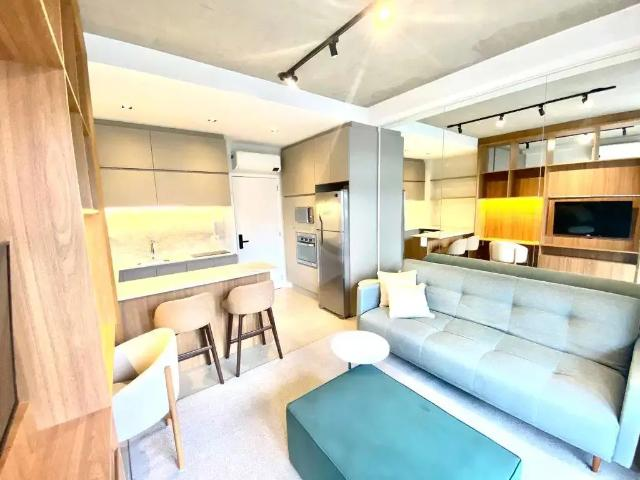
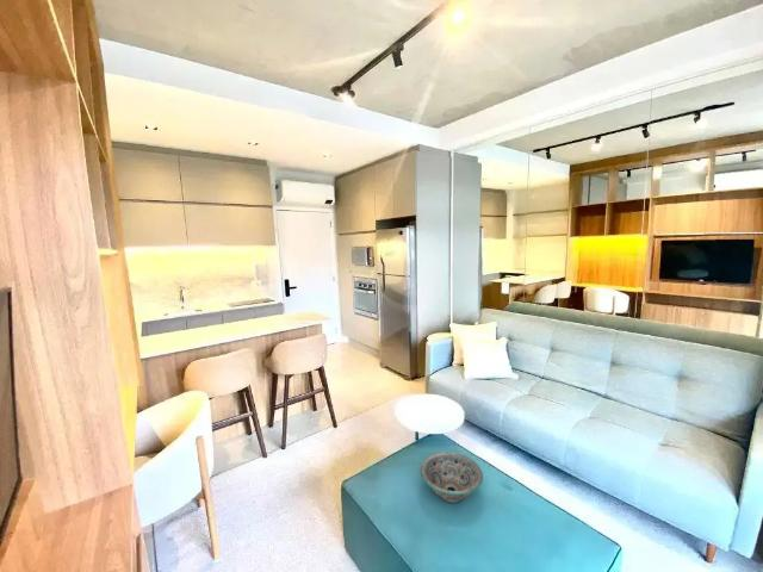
+ decorative bowl (451, 481)
